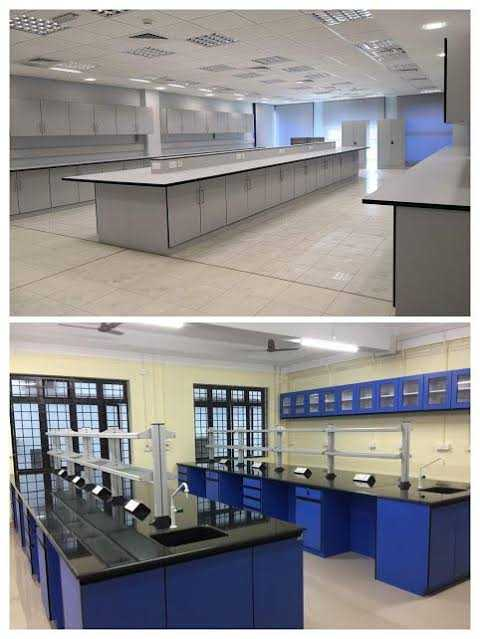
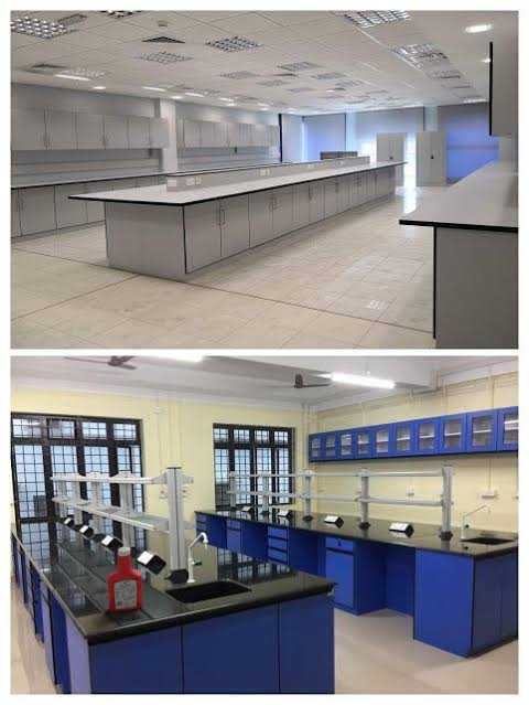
+ soap bottle (125, 578)
